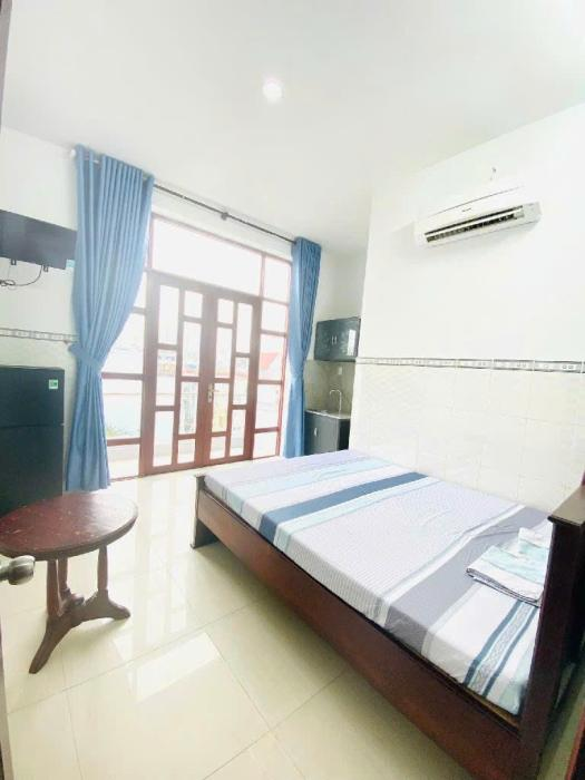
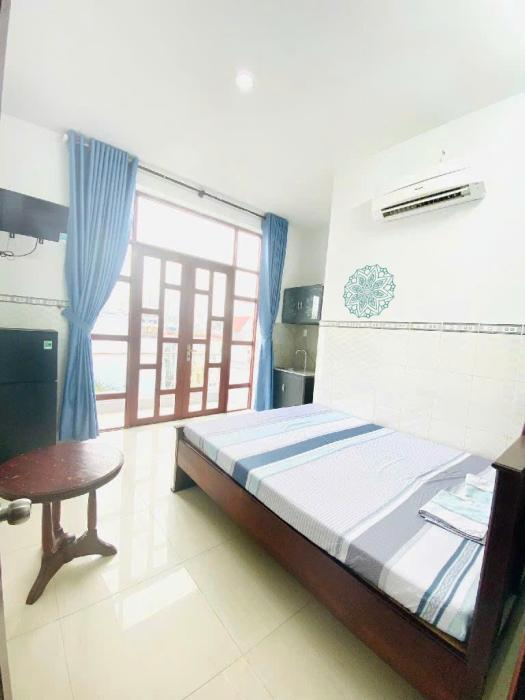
+ wall decoration (367, 292)
